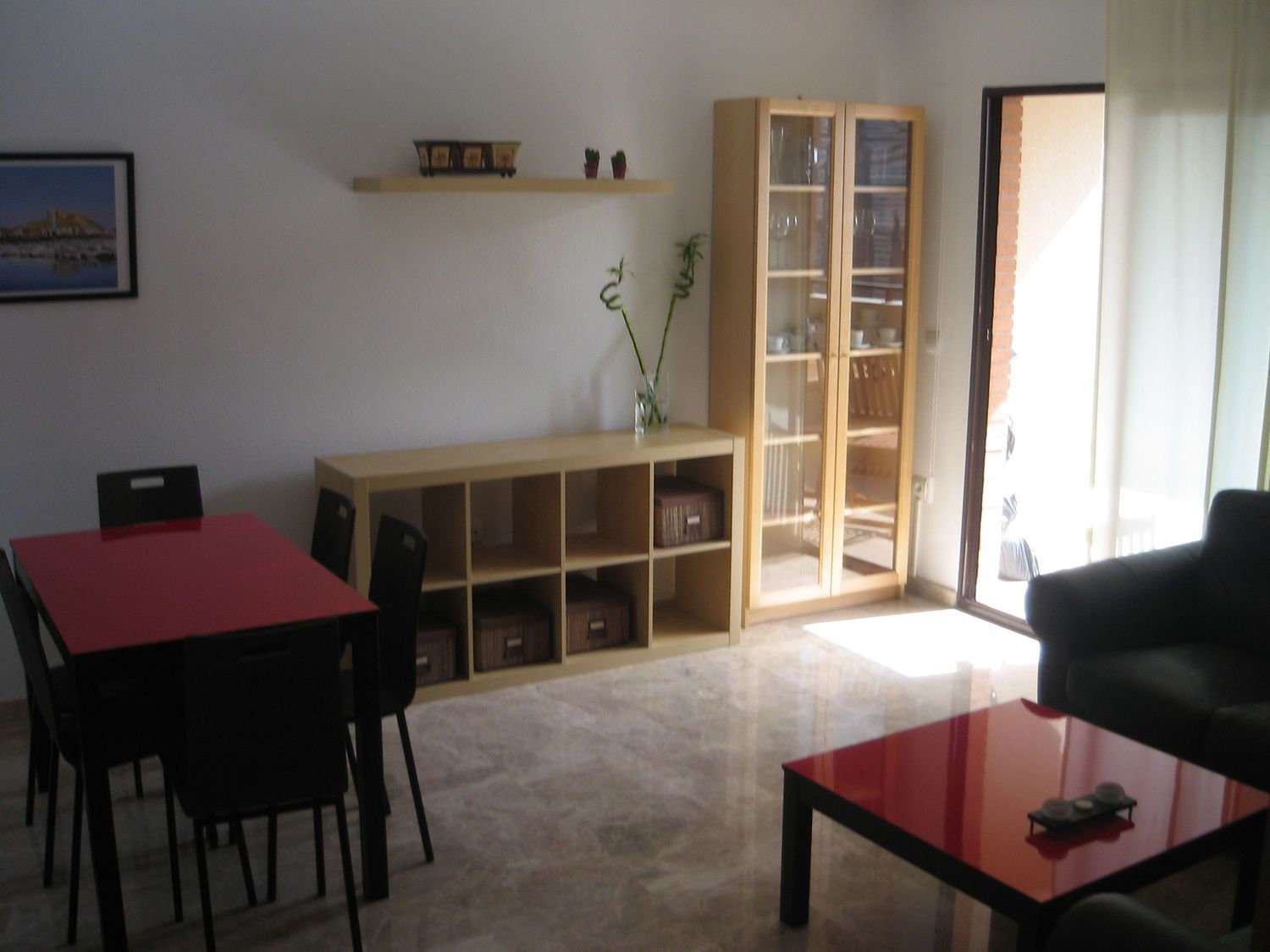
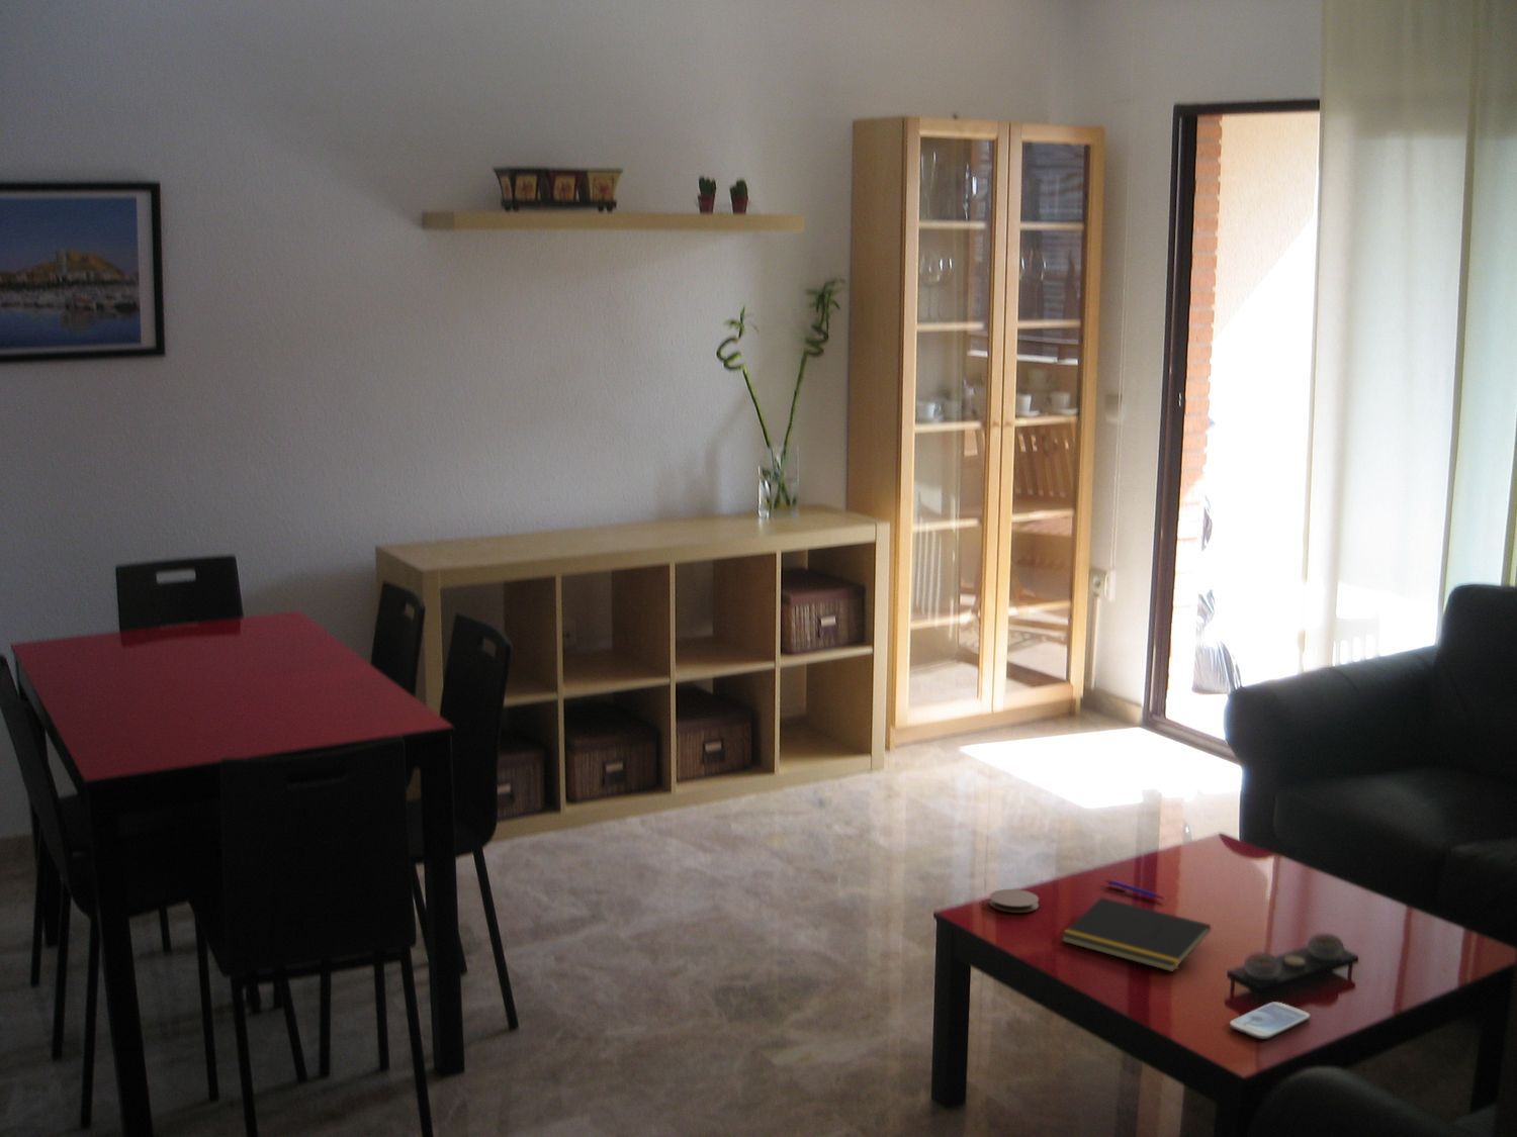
+ pen (1135, 890)
+ notepad (1135, 933)
+ smartphone (1270, 1020)
+ coaster (1013, 901)
